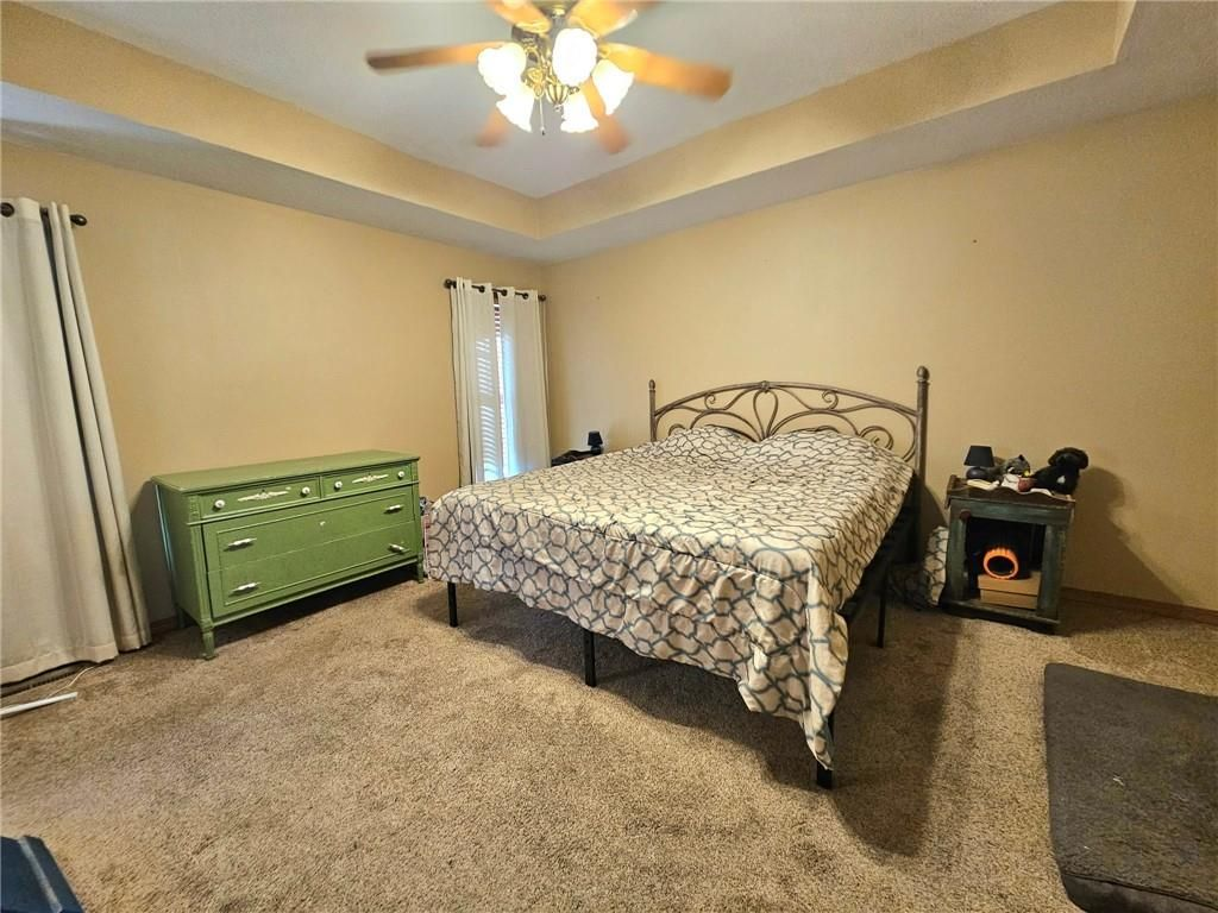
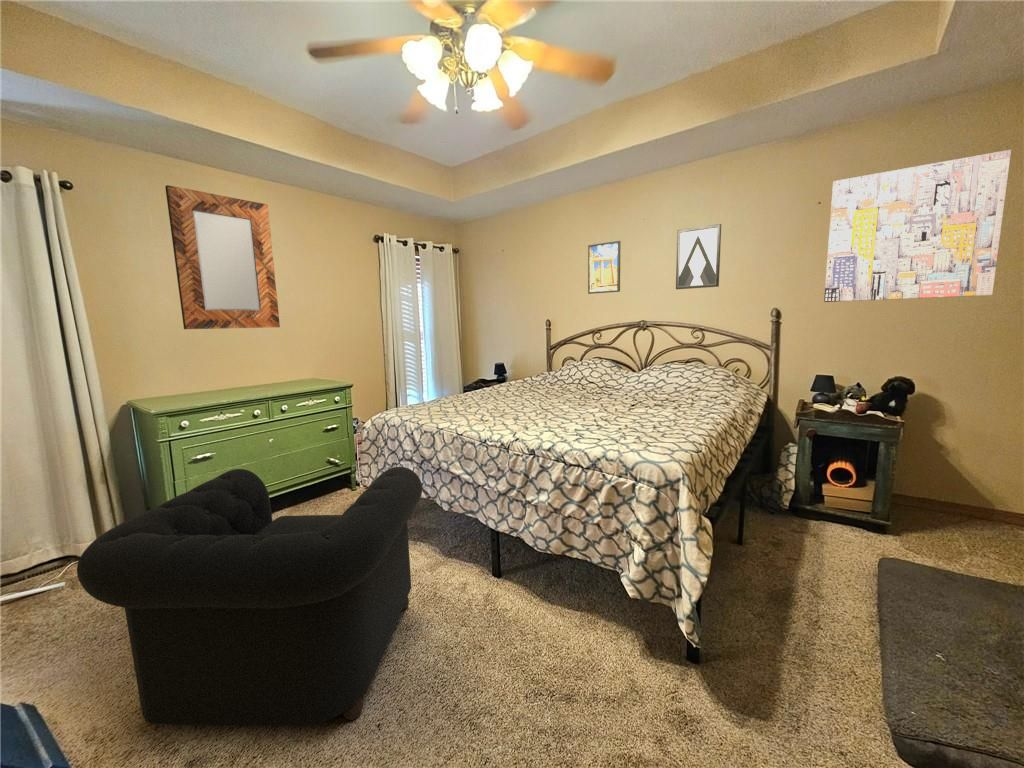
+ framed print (603, 268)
+ home mirror (228, 263)
+ wall art (906, 234)
+ wall art (697, 257)
+ armchair (281, 582)
